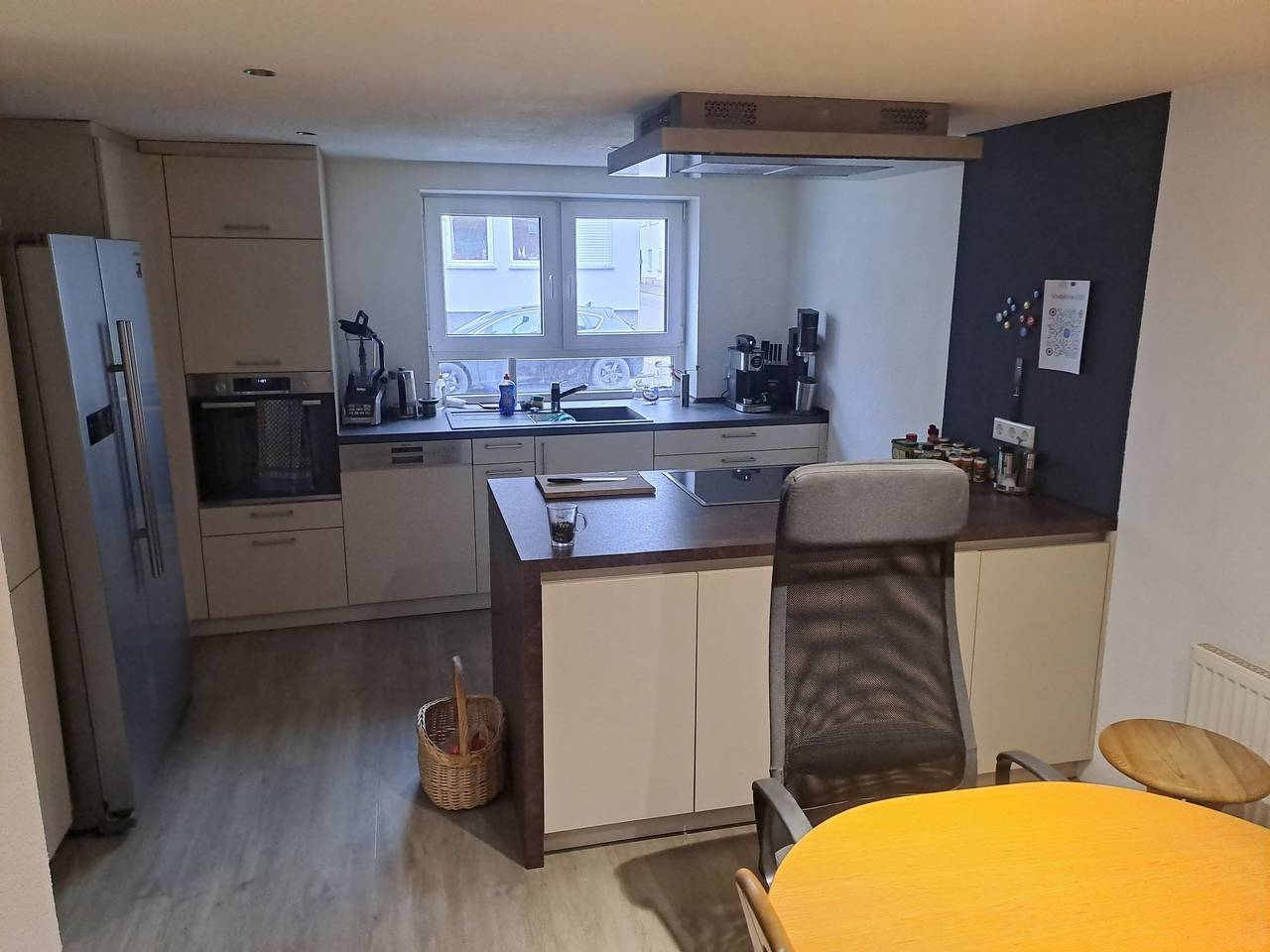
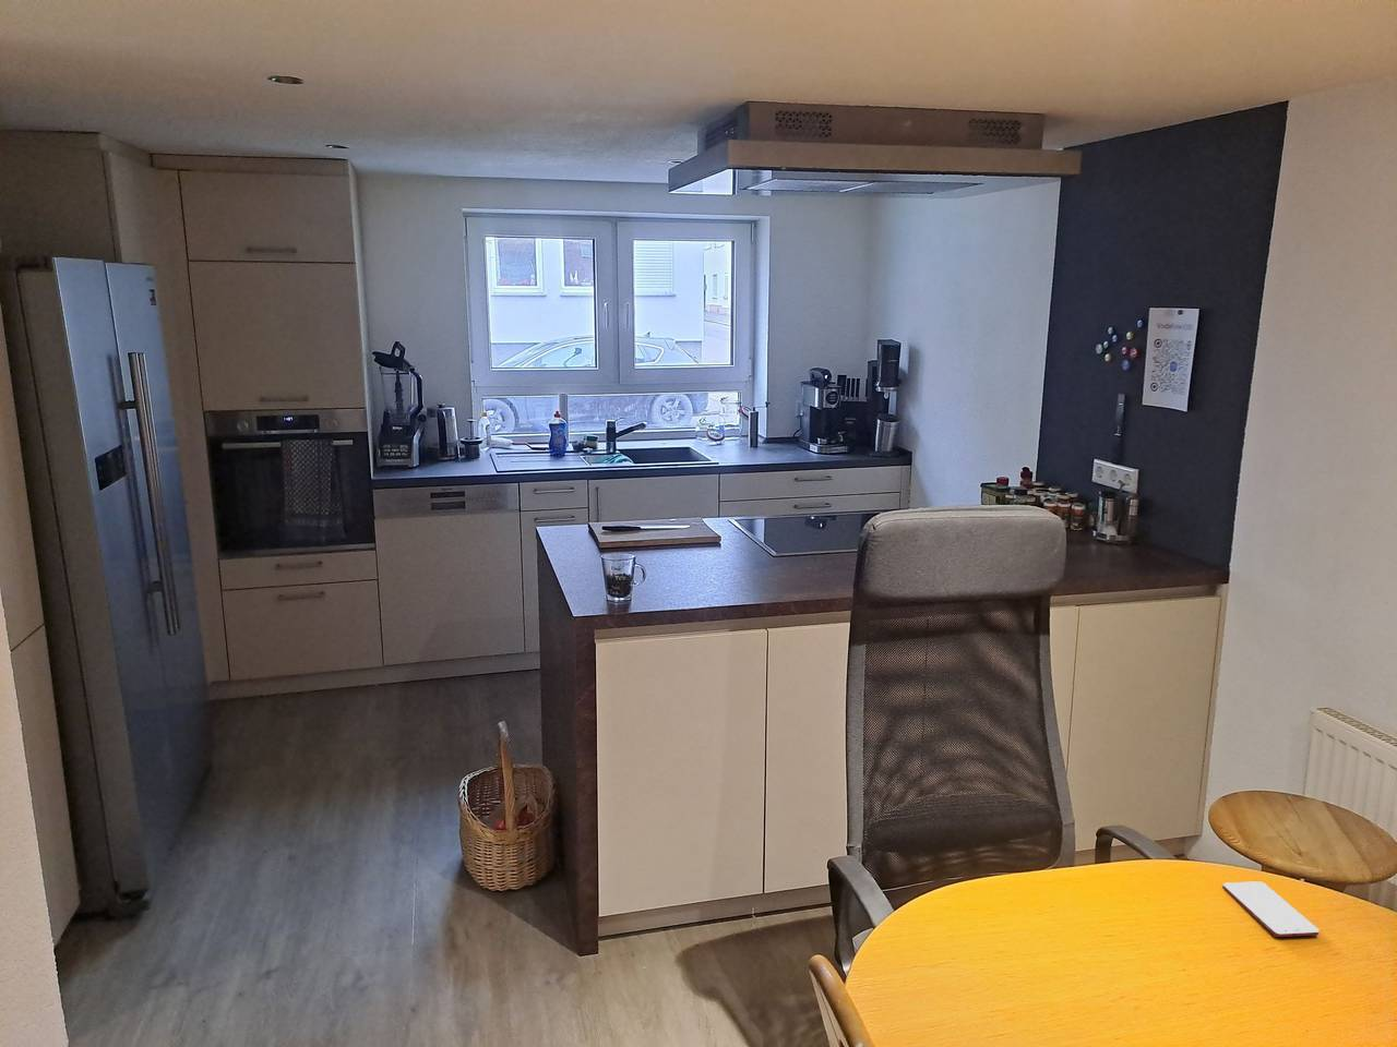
+ smartphone (1268, 907)
